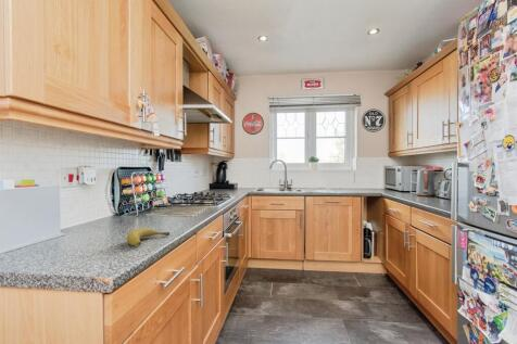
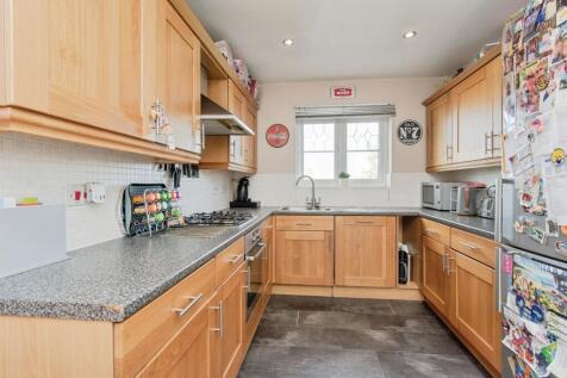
- fruit (144, 234)
